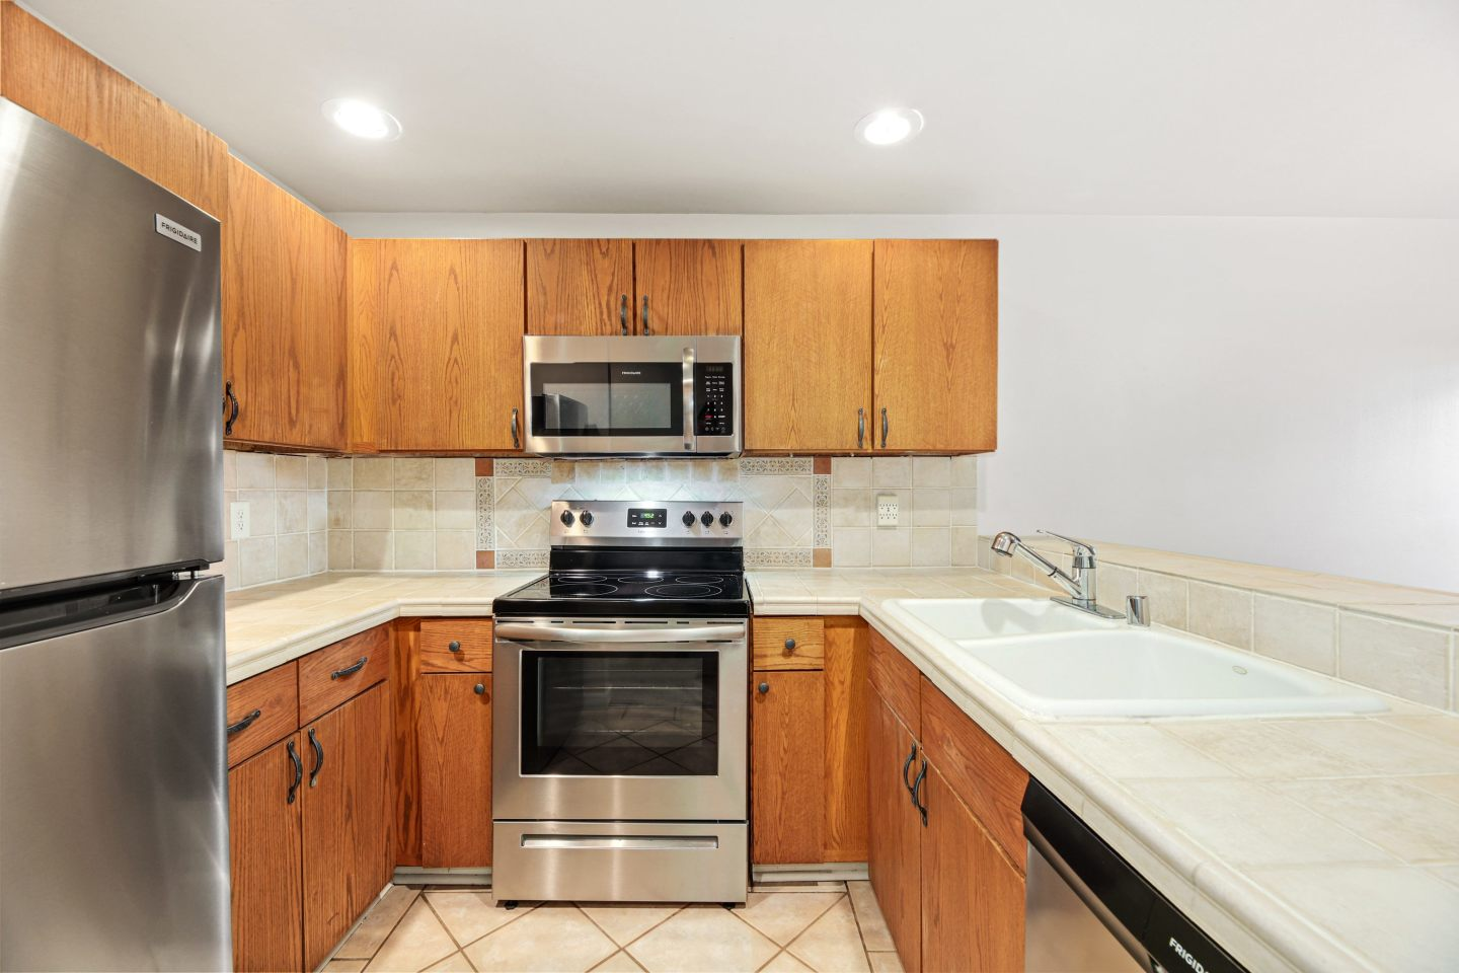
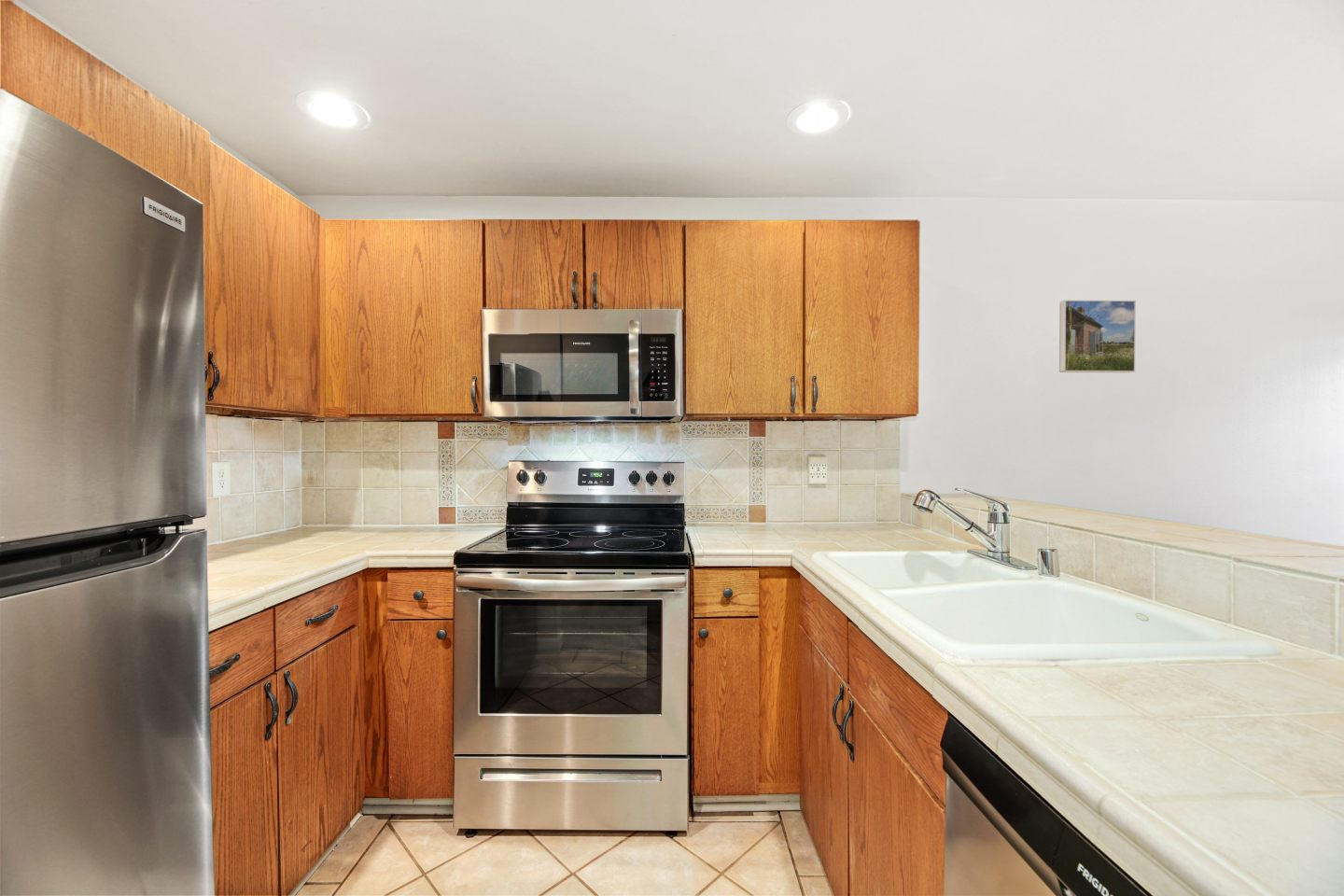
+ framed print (1097, 336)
